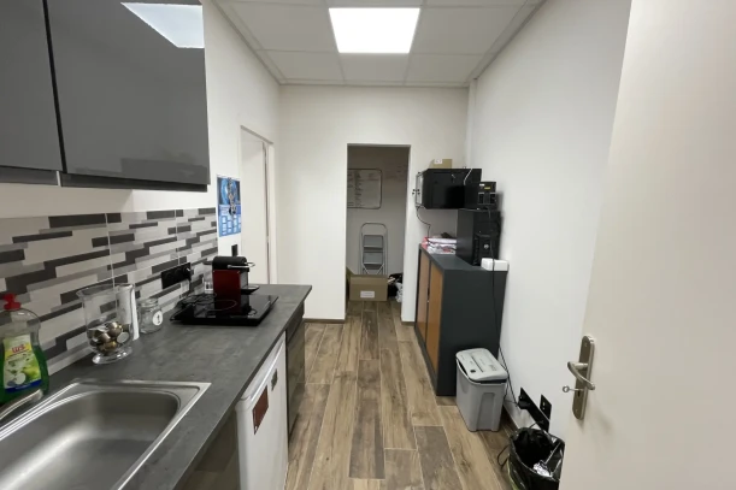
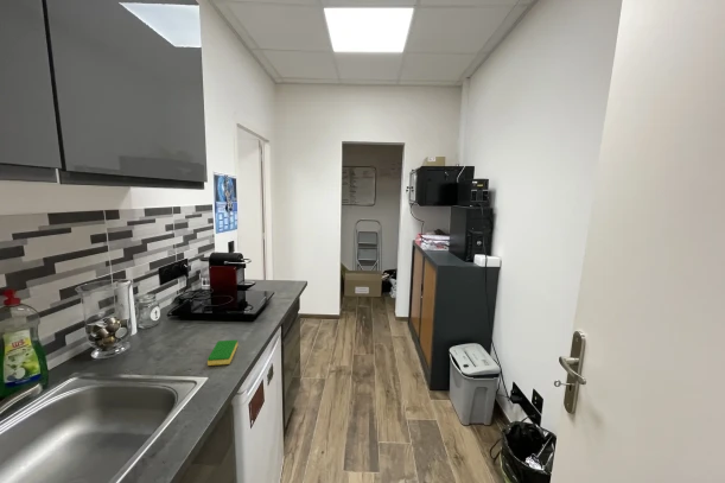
+ dish sponge (223, 351)
